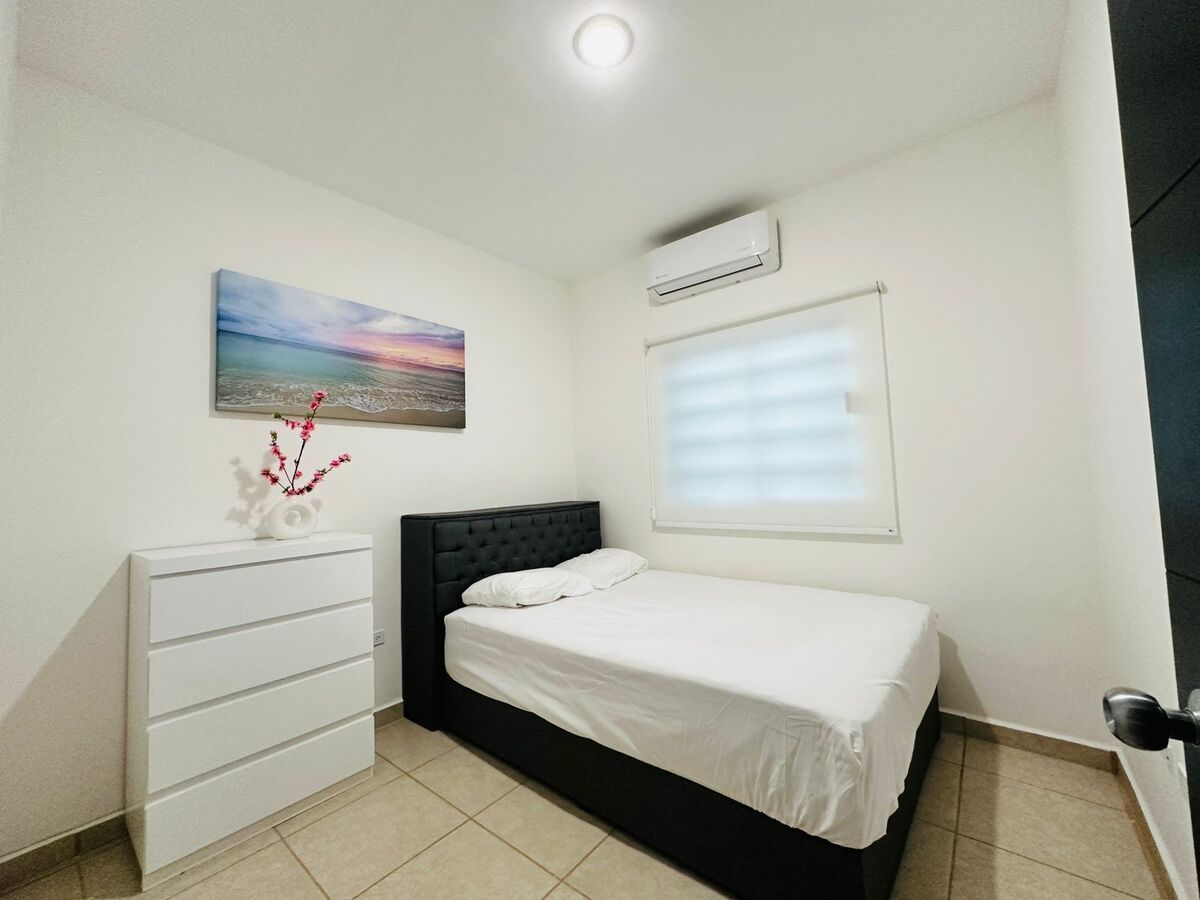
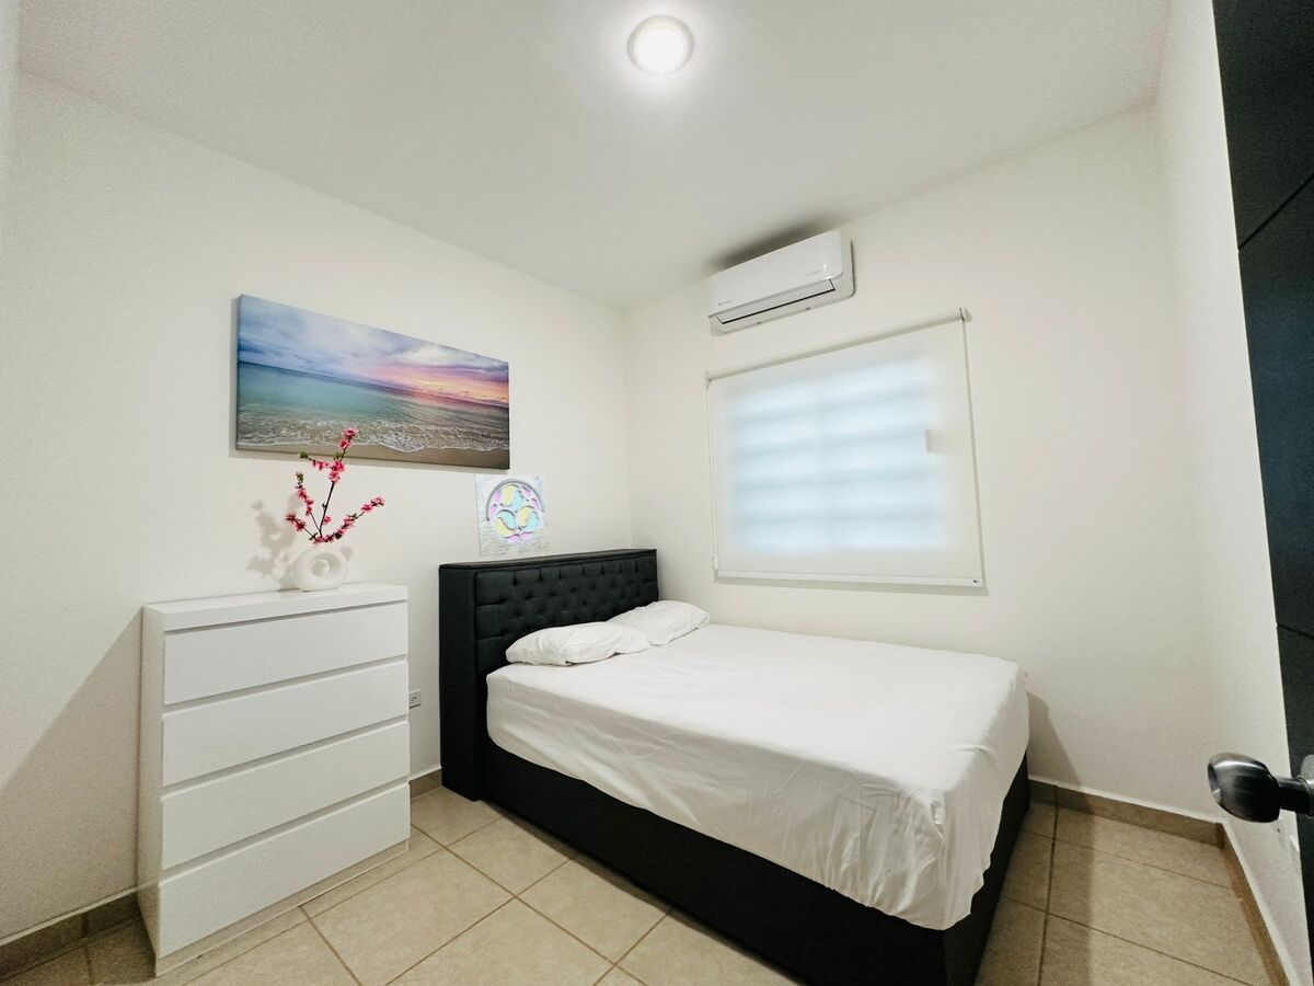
+ wall ornament (512, 514)
